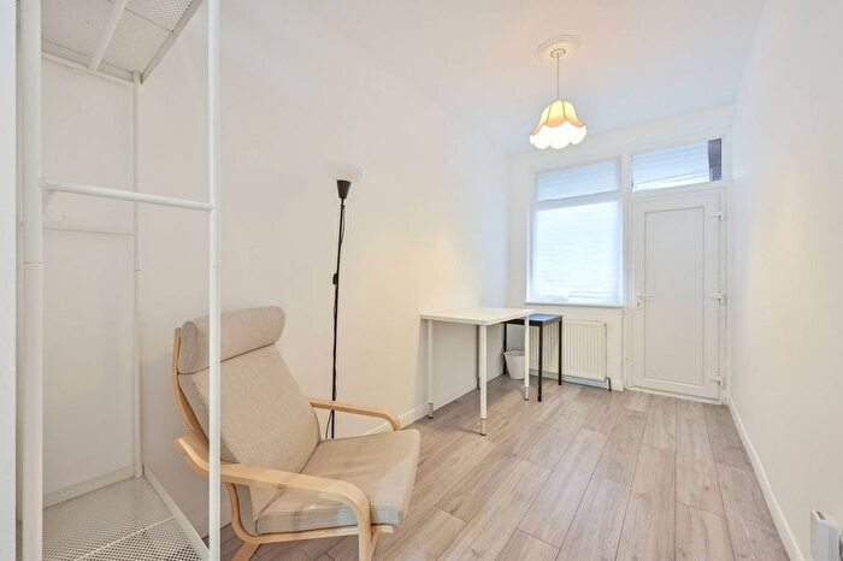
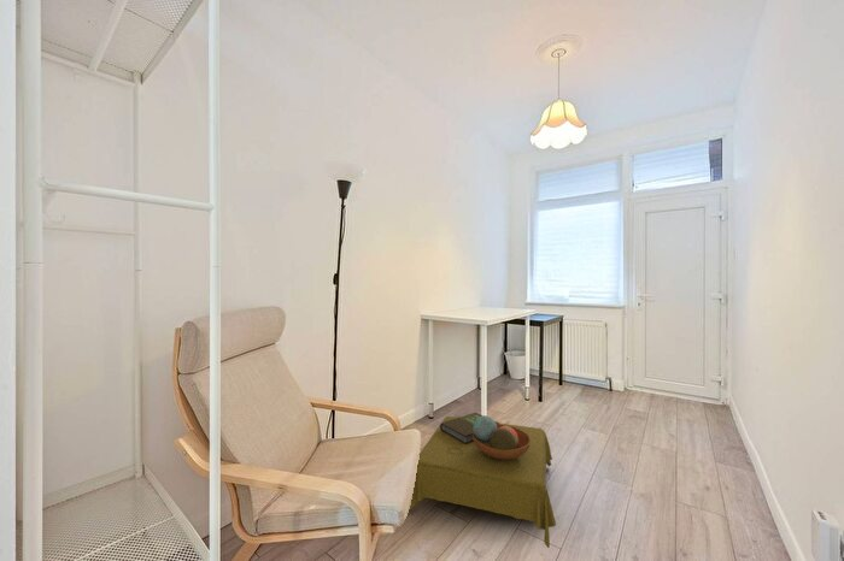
+ side table (485, 448)
